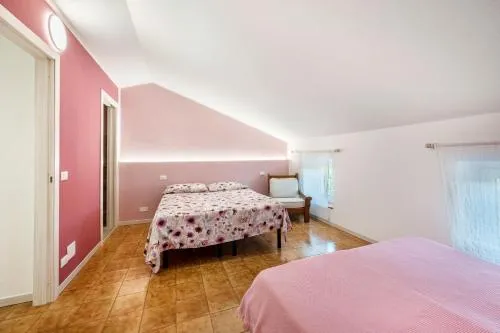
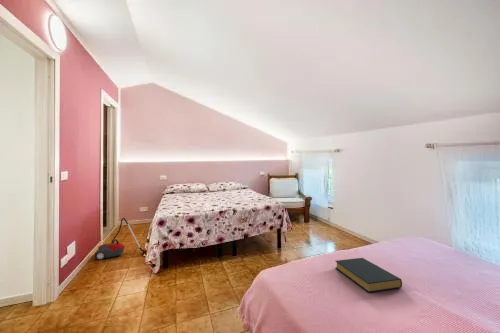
+ hardback book (365, 272)
+ vacuum cleaner (117, 234)
